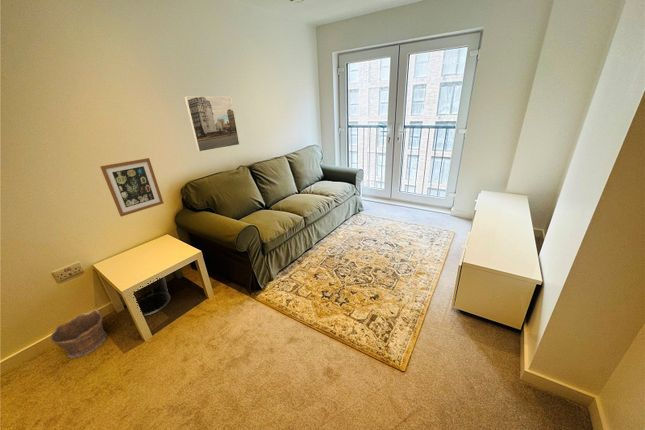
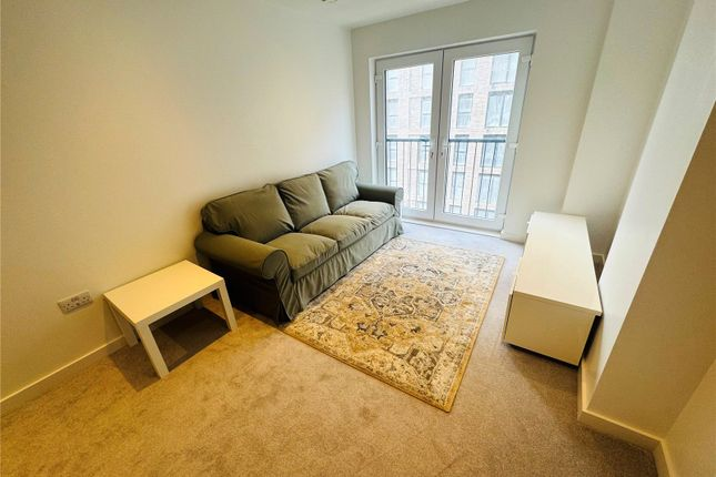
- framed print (214, 123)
- clay pot (80, 330)
- wall art (135, 186)
- waste bin (146, 288)
